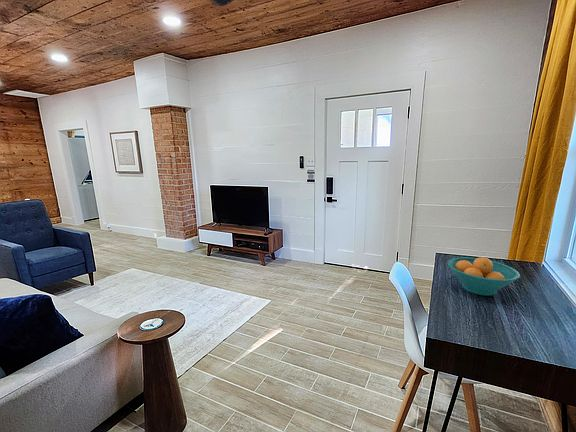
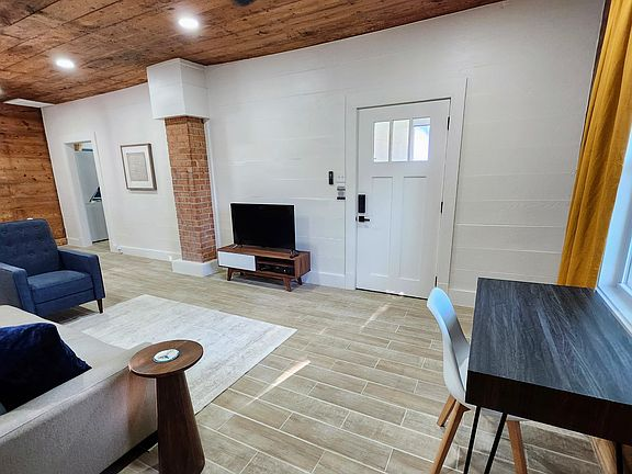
- fruit bowl (480, 273)
